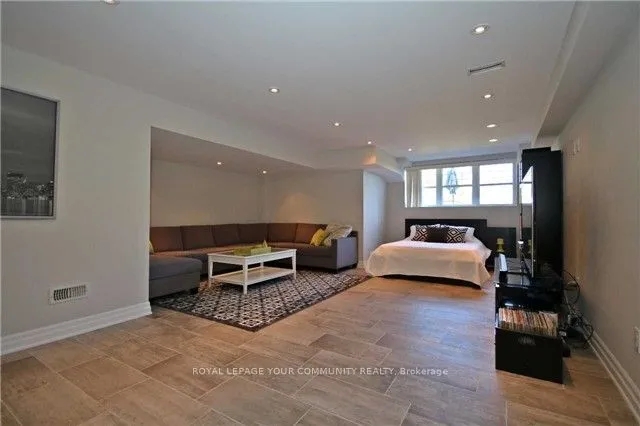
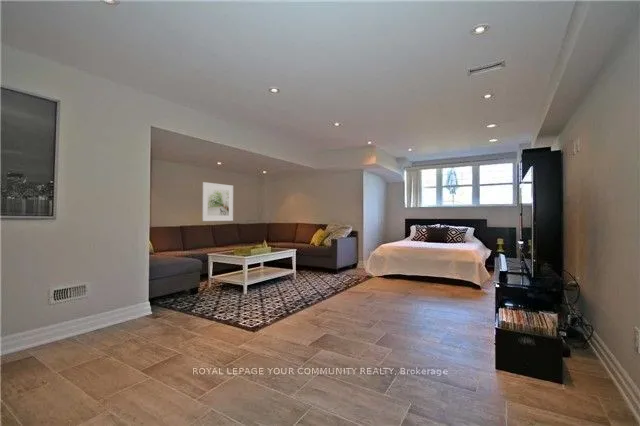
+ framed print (218, 202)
